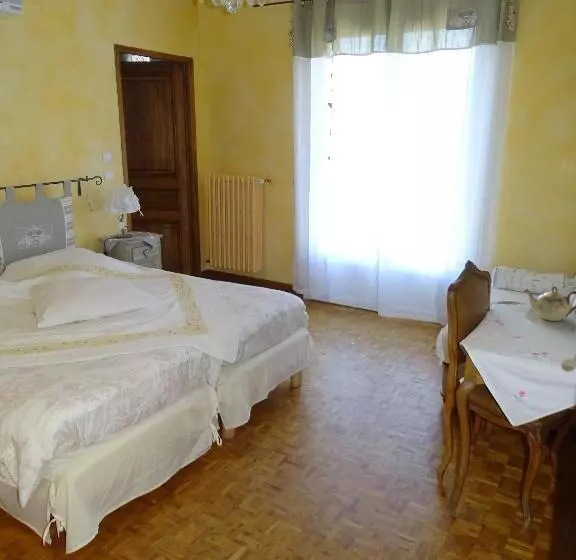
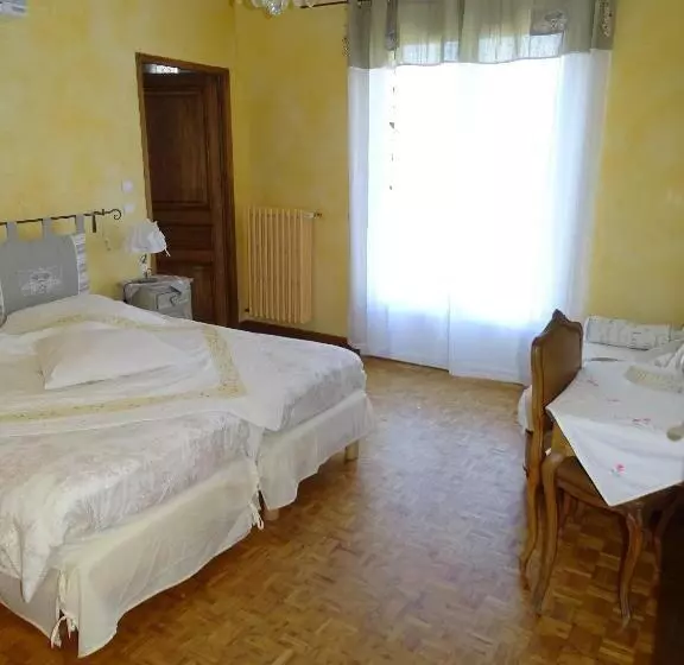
- teapot (550, 302)
